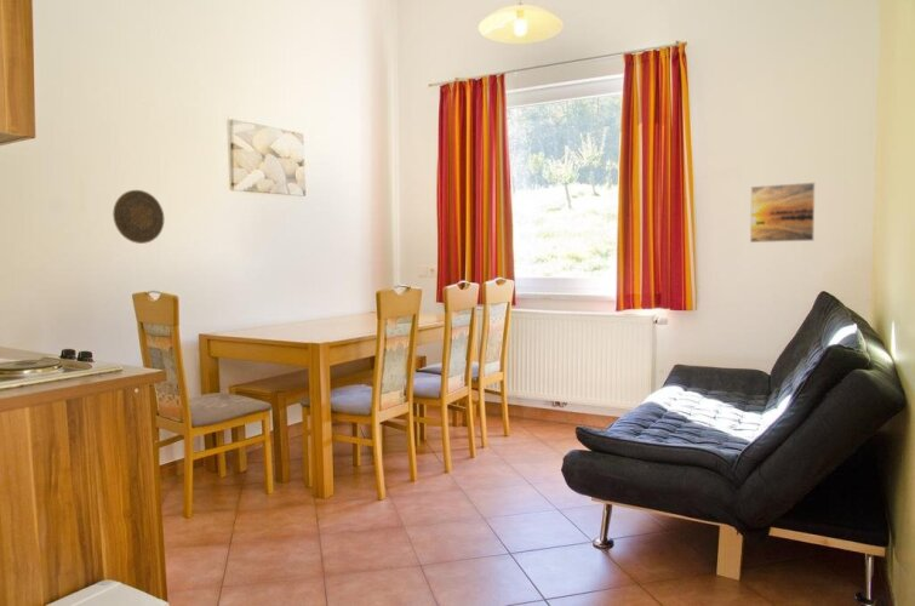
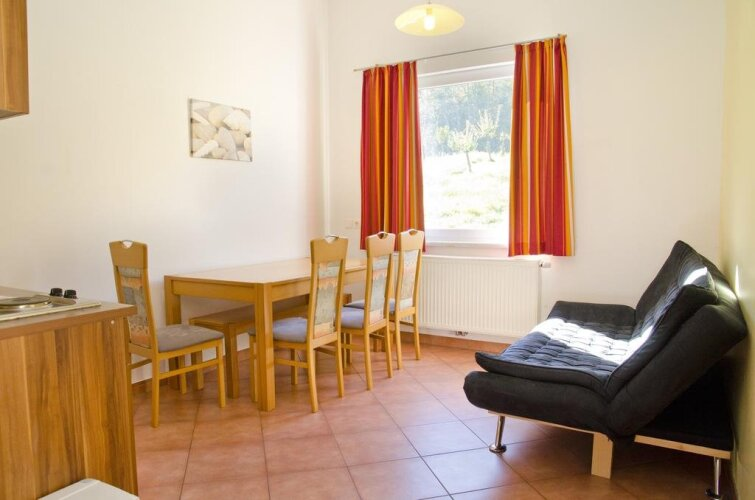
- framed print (782, 213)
- decorative plate (141, 216)
